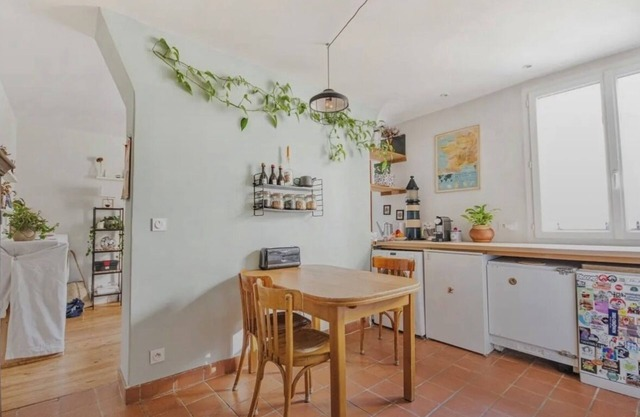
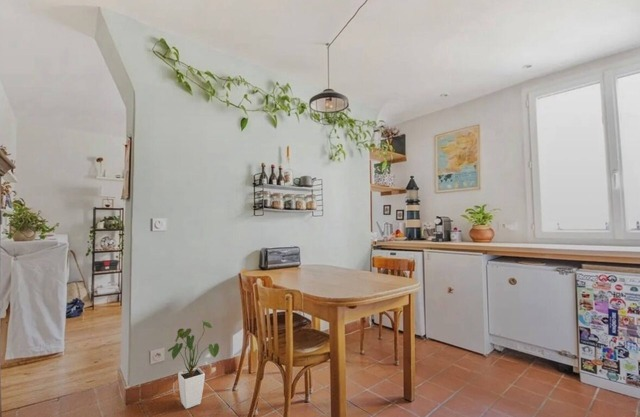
+ house plant (196, 363)
